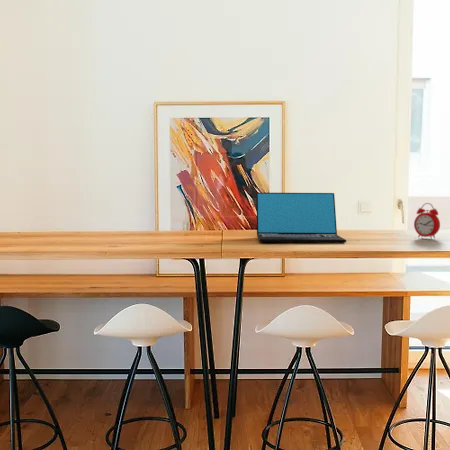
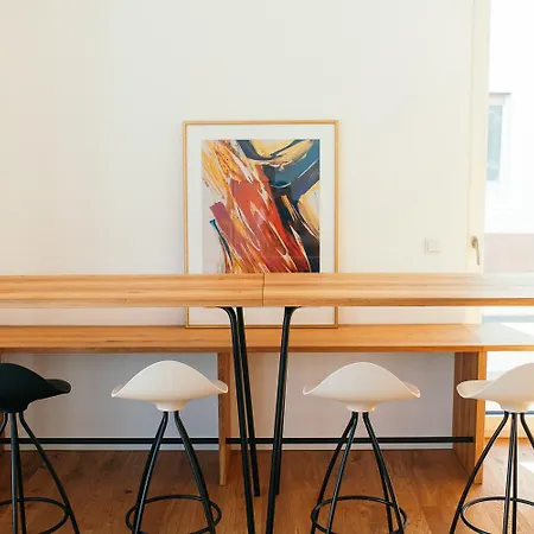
- laptop (298, 216)
- alarm clock (427, 220)
